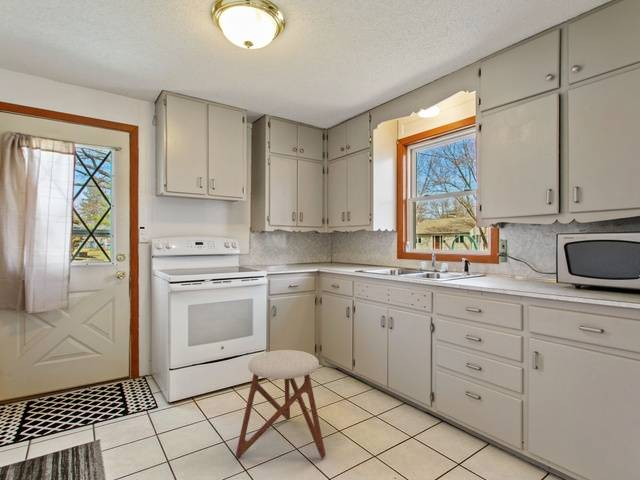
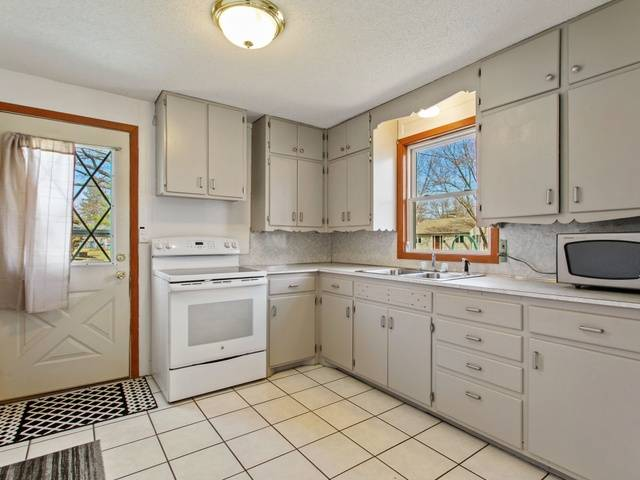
- stool (277, 403)
